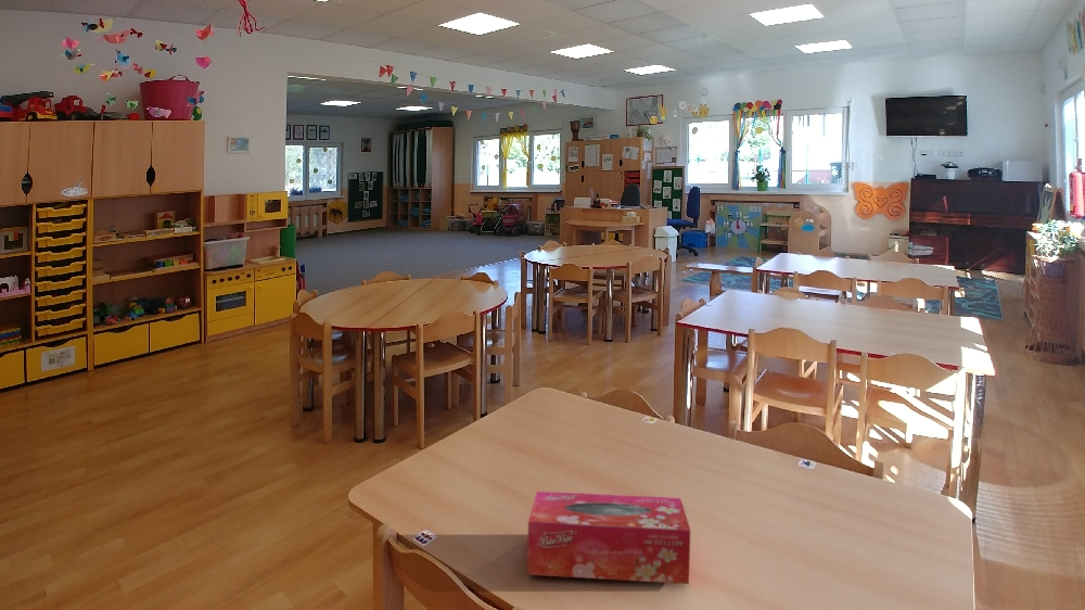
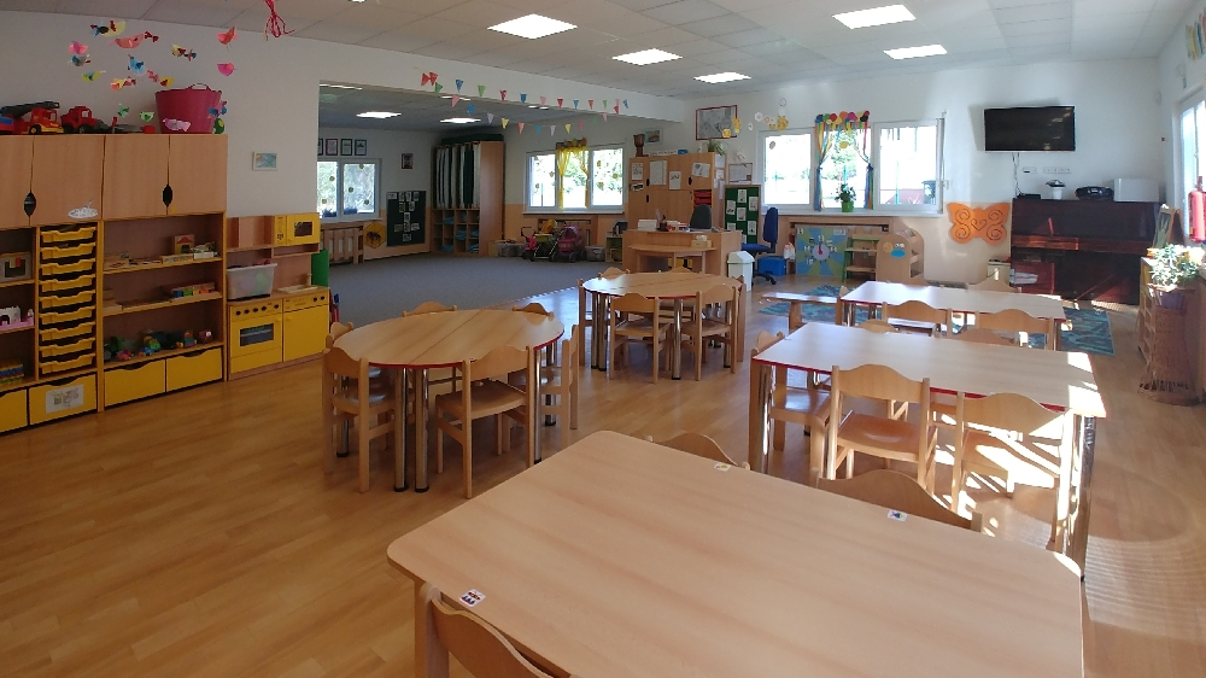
- tissue box (608, 534)
